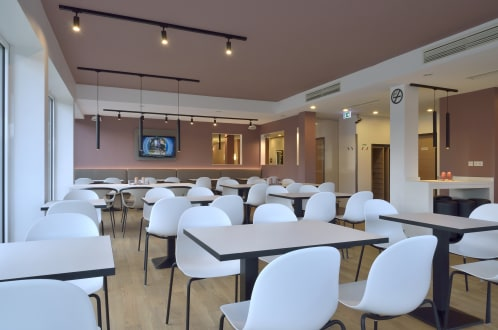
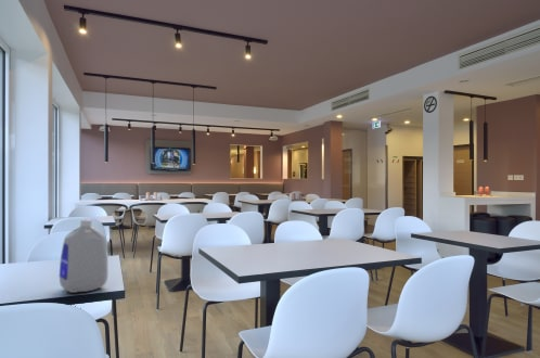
+ bottle (83, 254)
